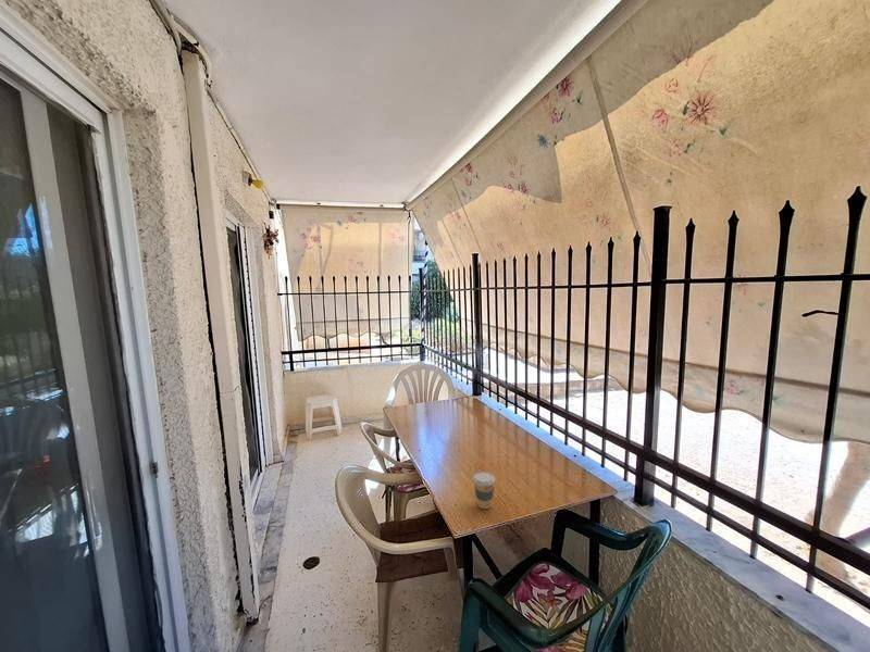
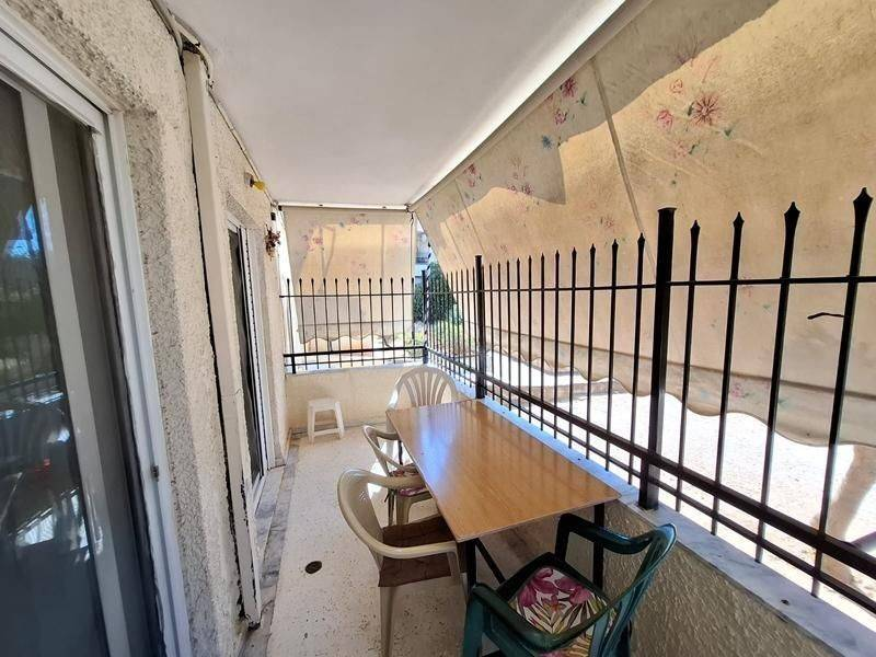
- coffee cup (484, 490)
